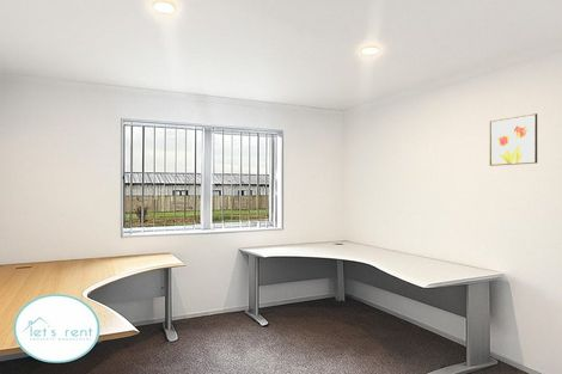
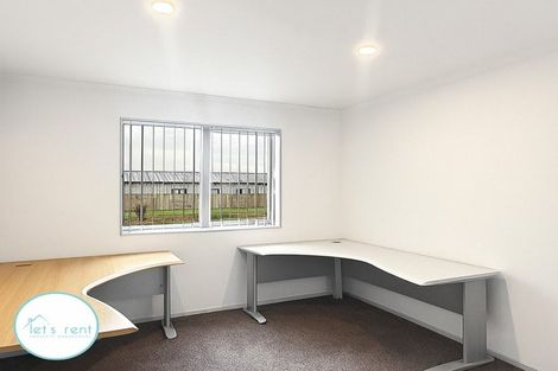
- wall art (512, 141)
